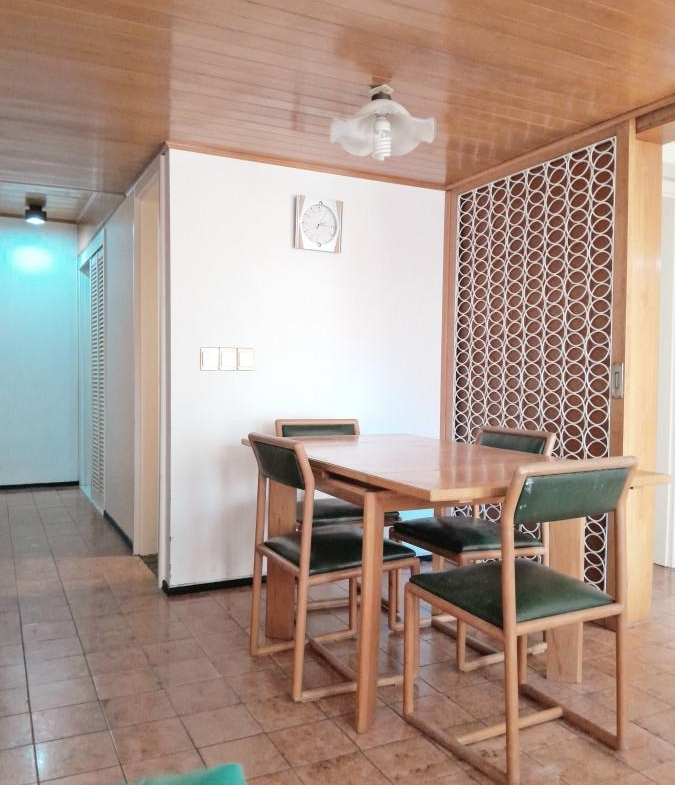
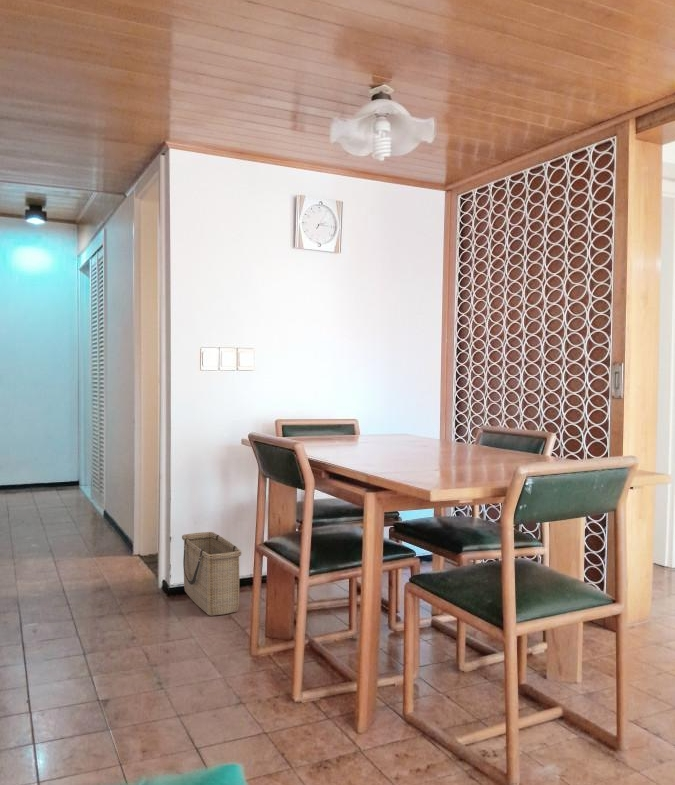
+ basket (210, 571)
